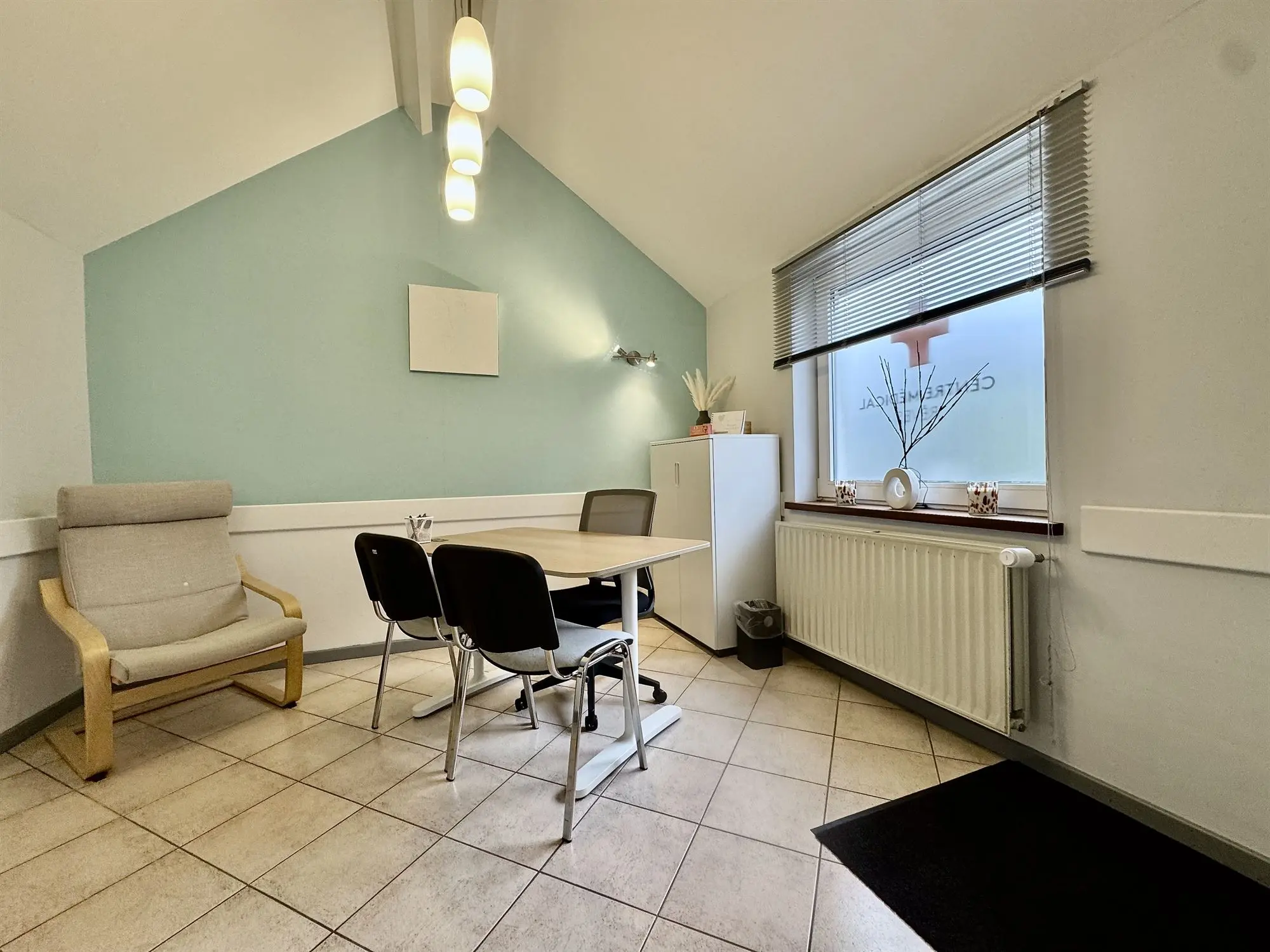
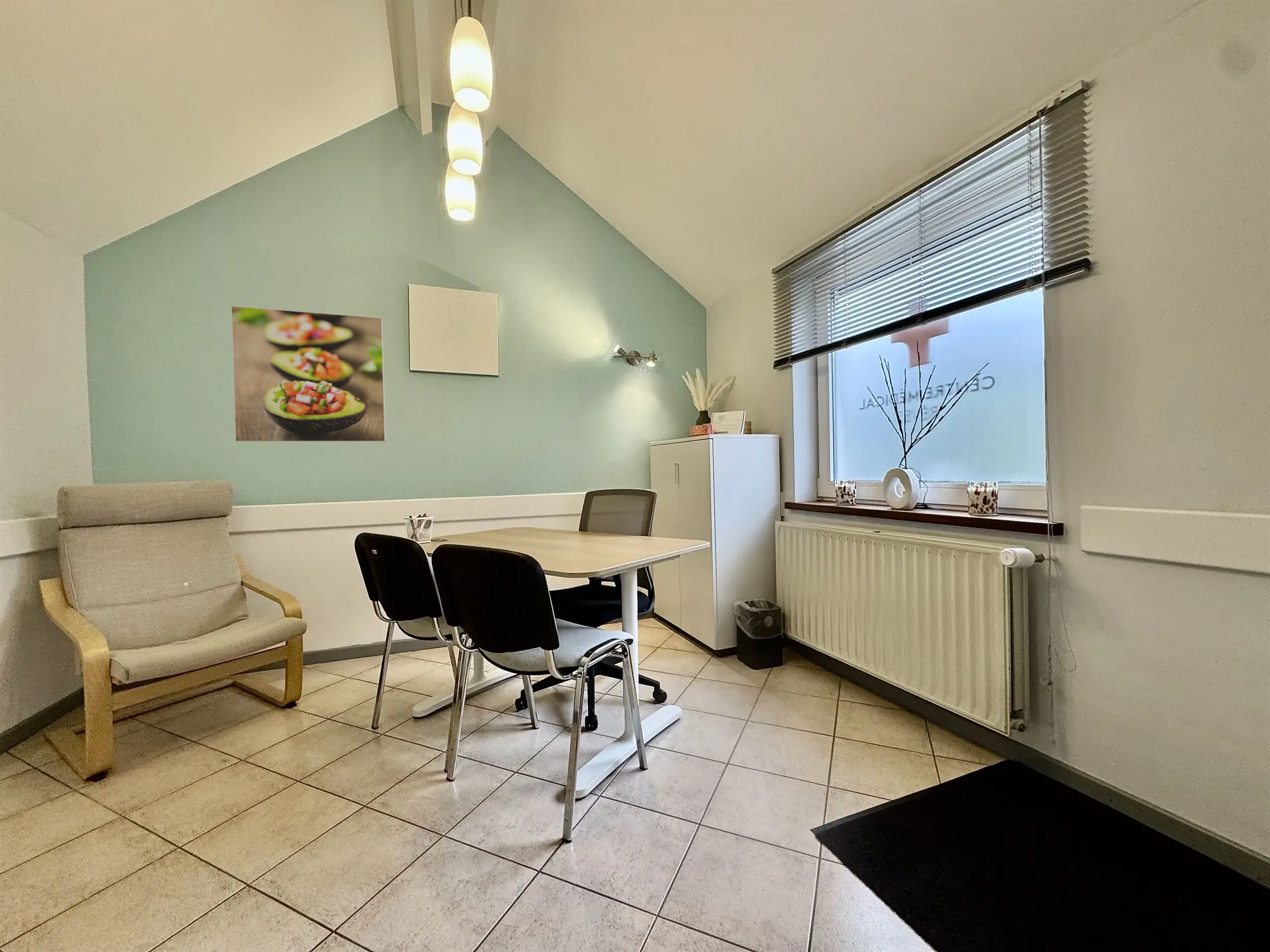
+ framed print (312, 377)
